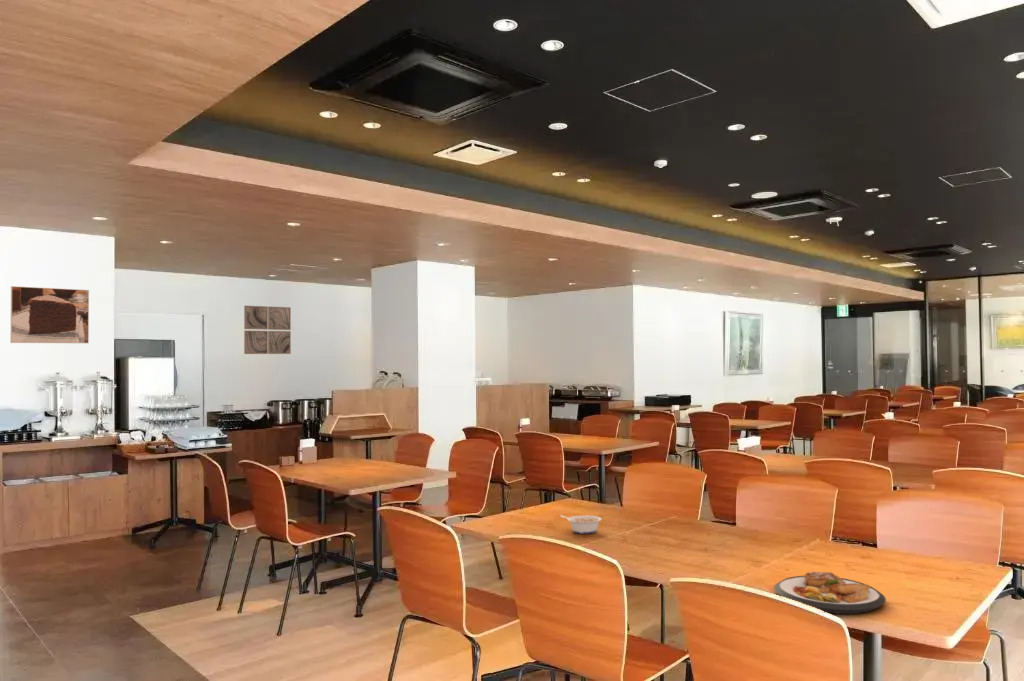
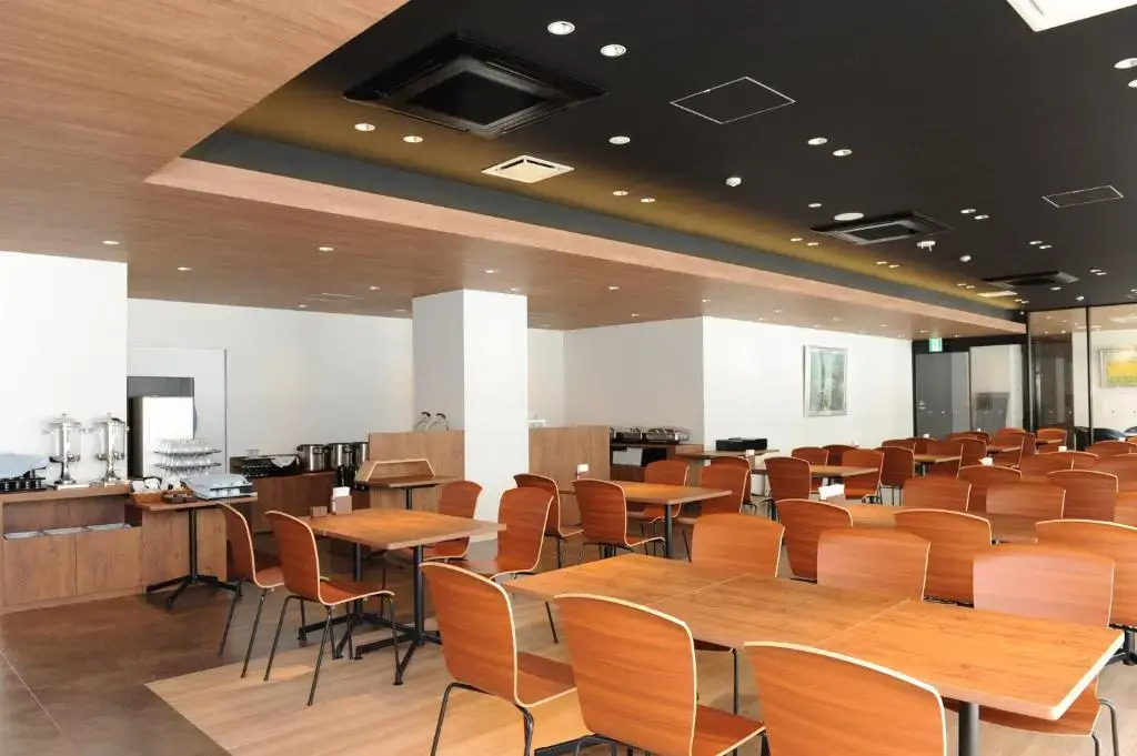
- plate (828, 589)
- legume (583, 523)
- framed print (50, 315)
- wall art (267, 329)
